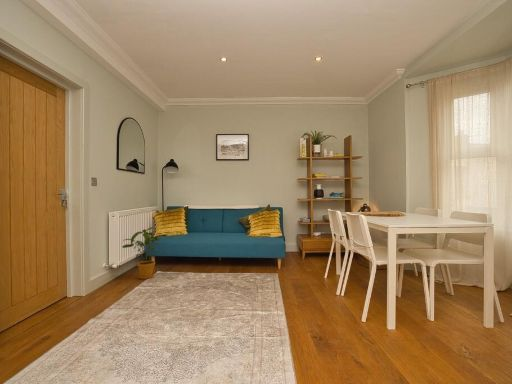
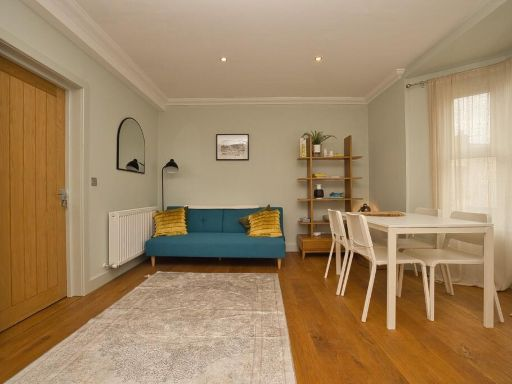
- house plant (140, 252)
